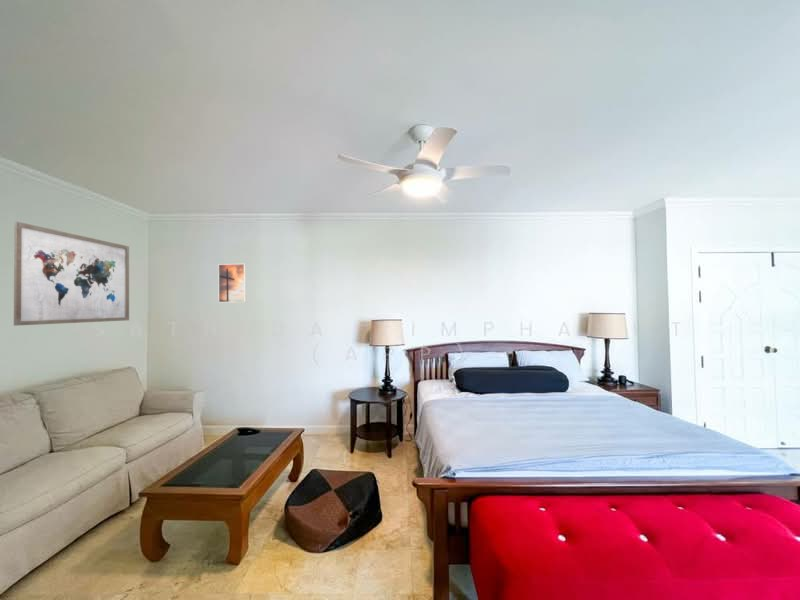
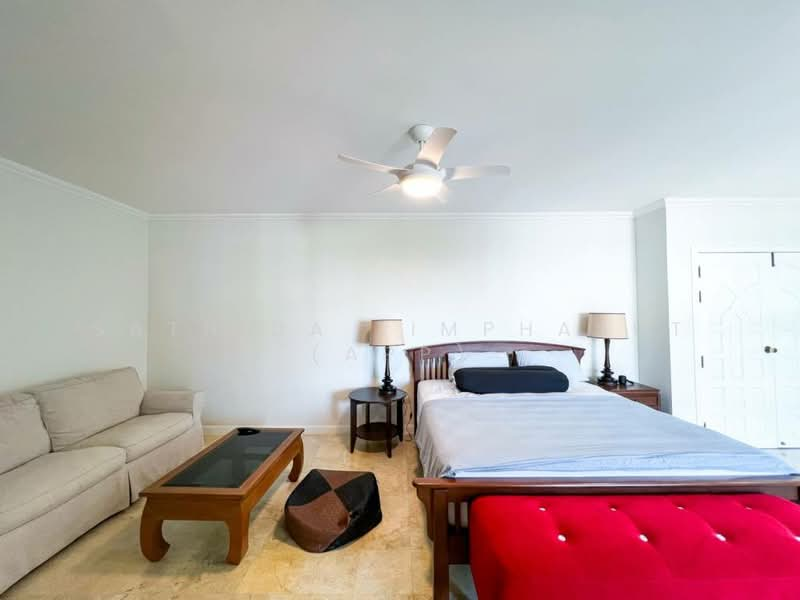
- wall art (81, 279)
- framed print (232, 283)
